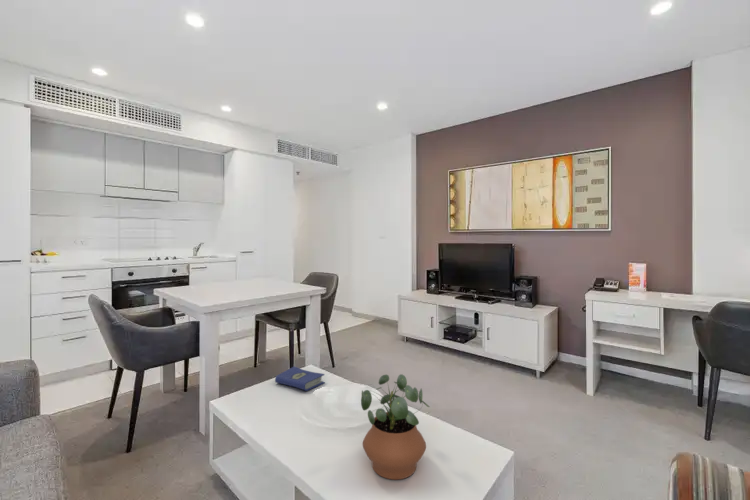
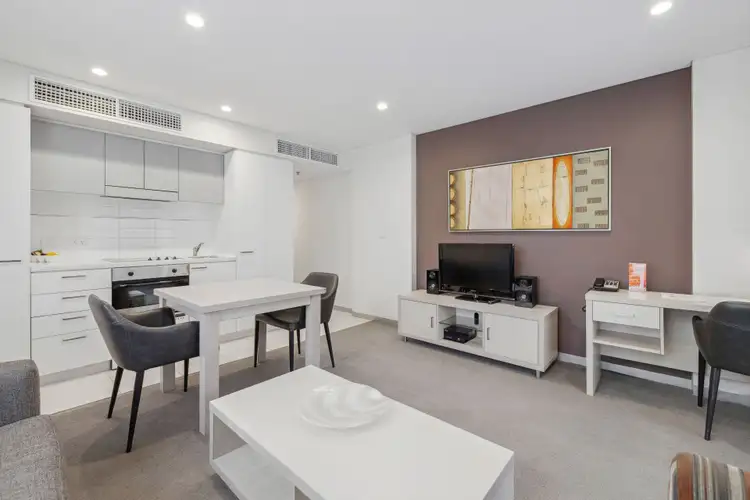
- hardcover book (299, 378)
- potted plant (396, 418)
